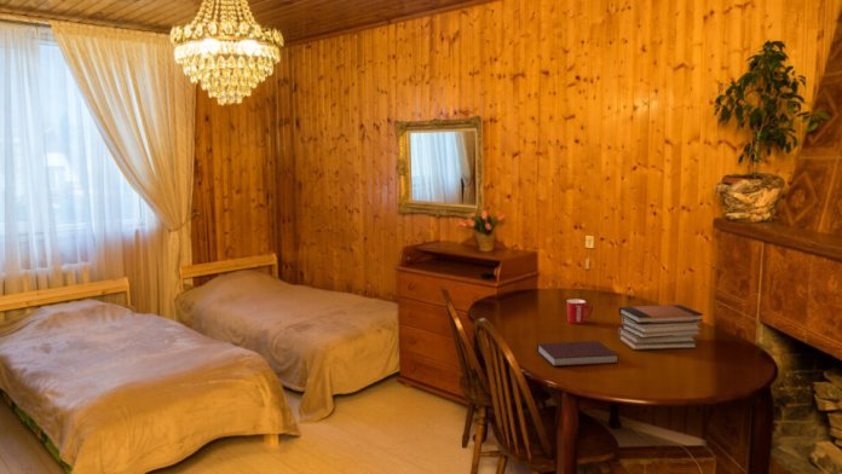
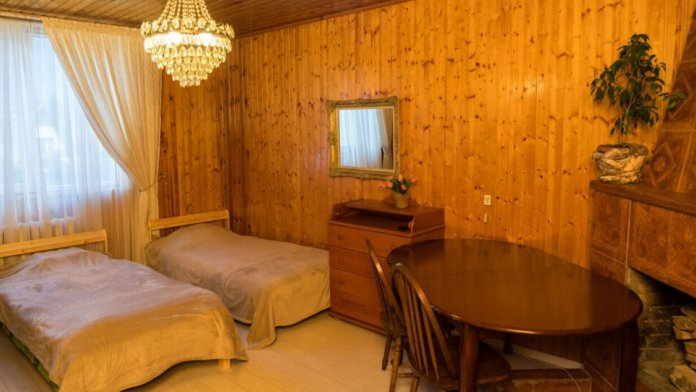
- mug (579, 311)
- book stack (658, 326)
- notebook (576, 352)
